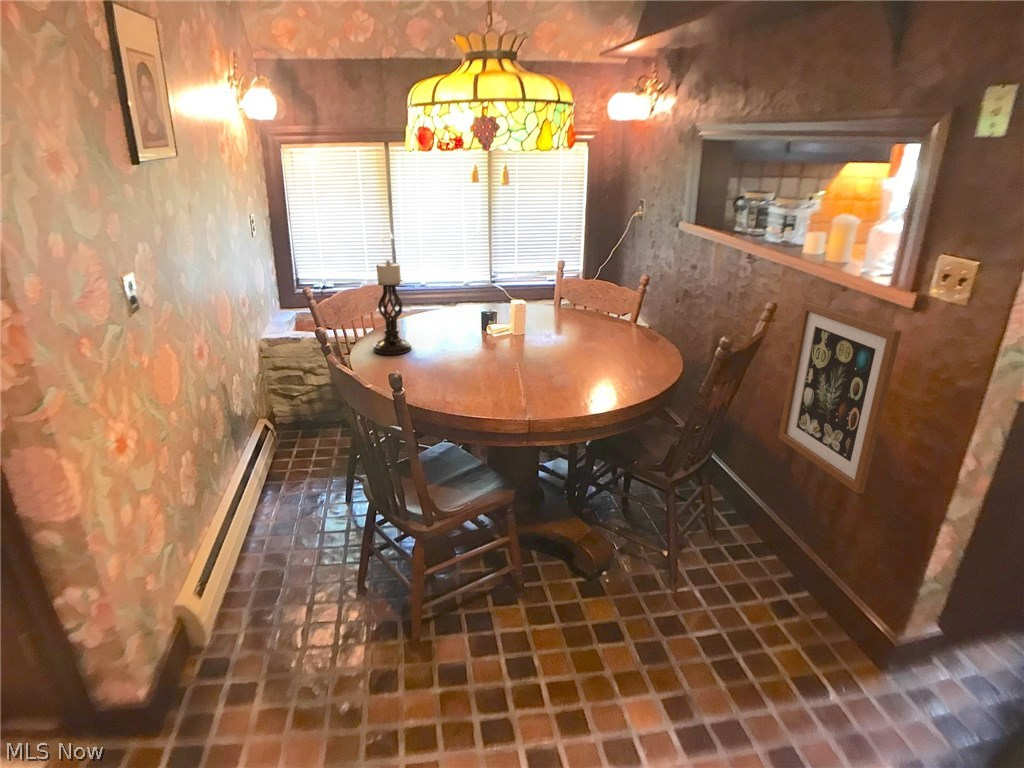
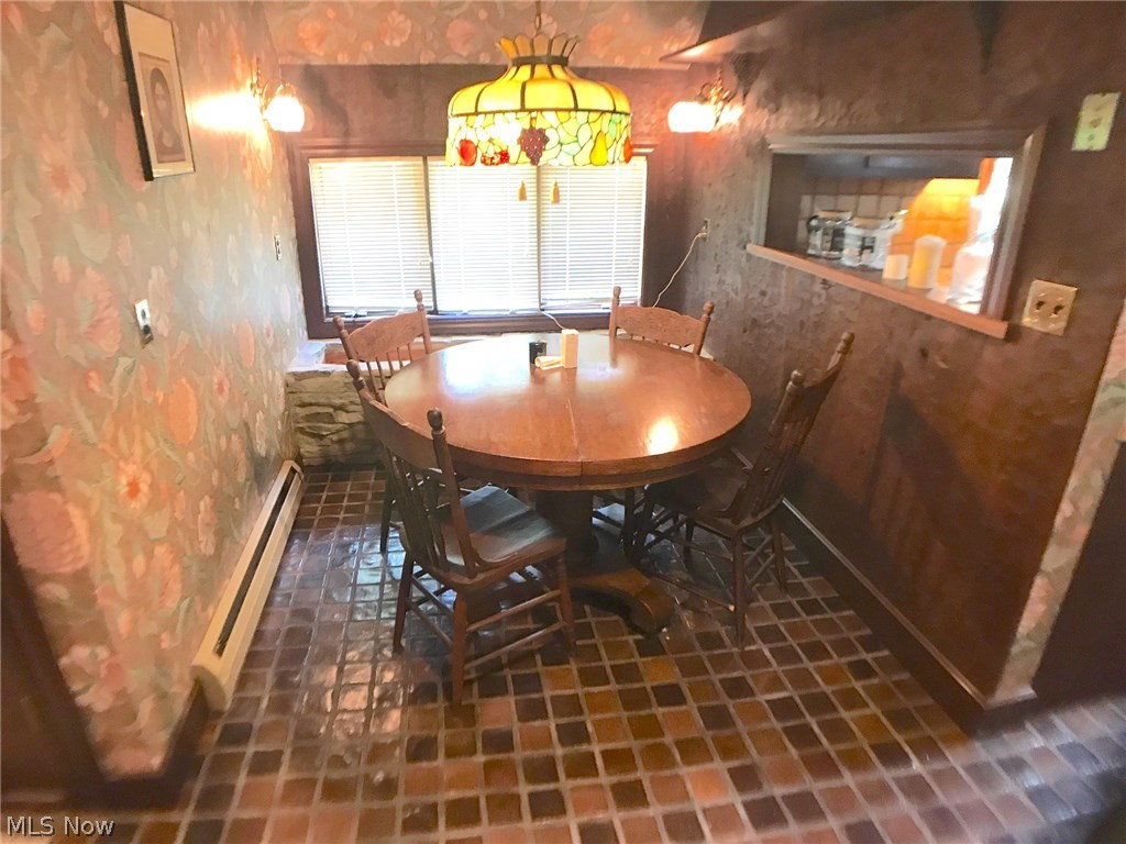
- wall art (831, 392)
- candle holder (391, 306)
